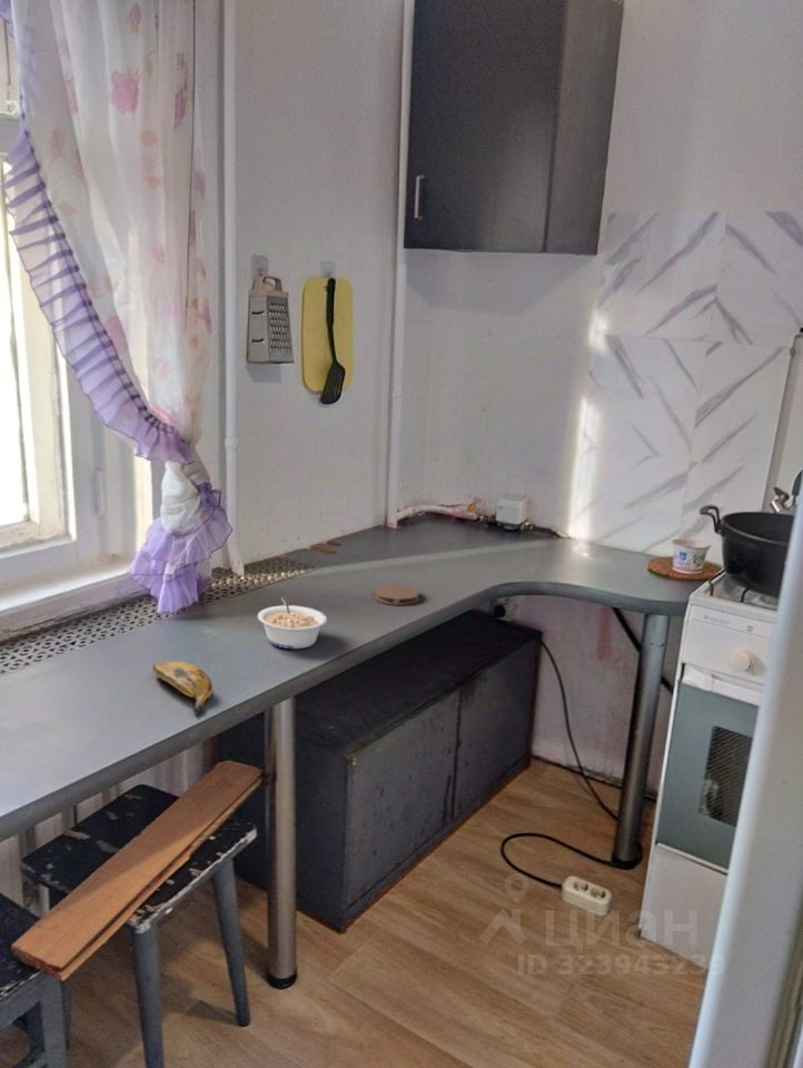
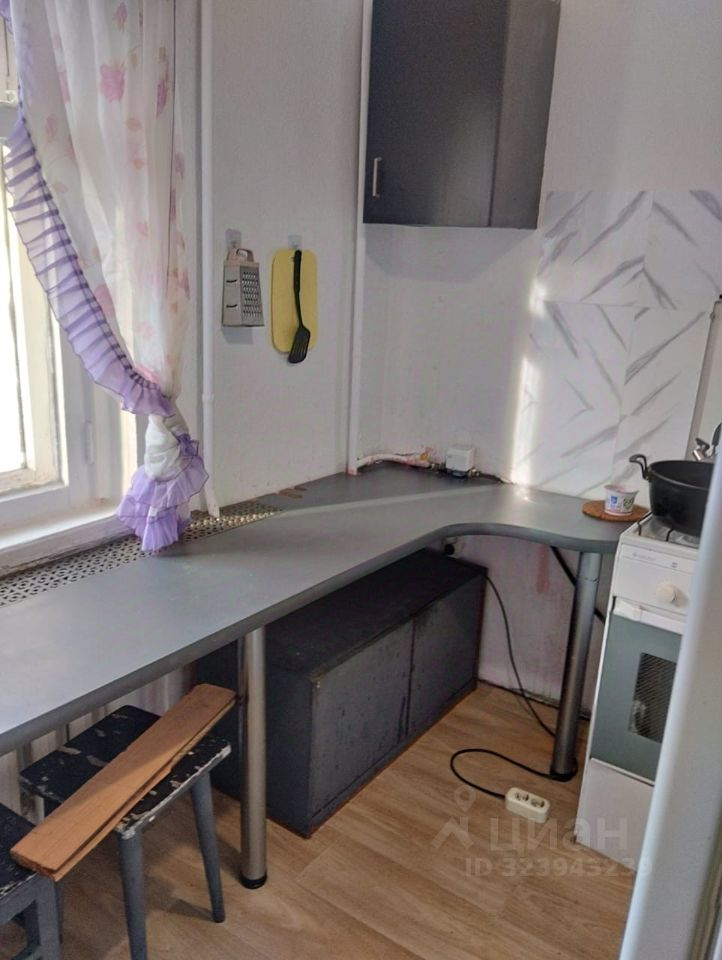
- legume (289, 625)
- banana (186, 681)
- coaster (396, 594)
